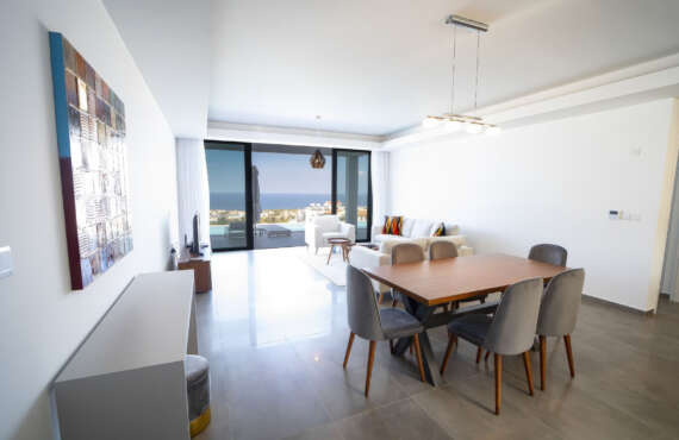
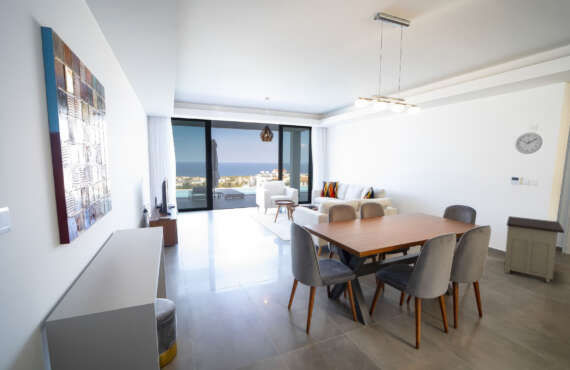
+ wall clock (527, 143)
+ nightstand (530, 247)
